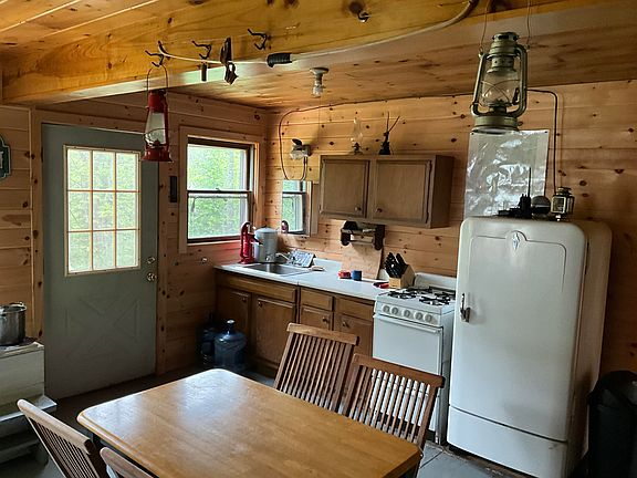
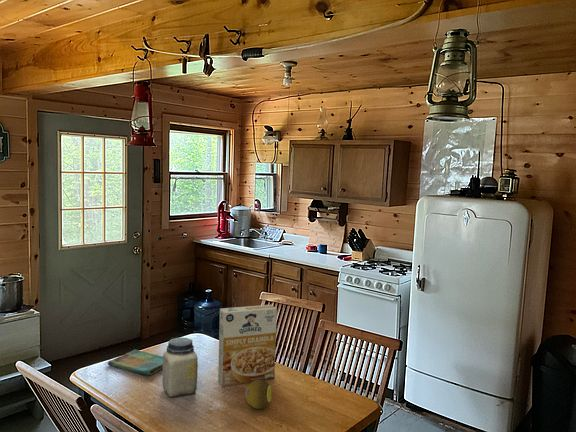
+ dish towel (141, 361)
+ cereal box (247, 344)
+ fruit (258, 394)
+ jar (179, 365)
